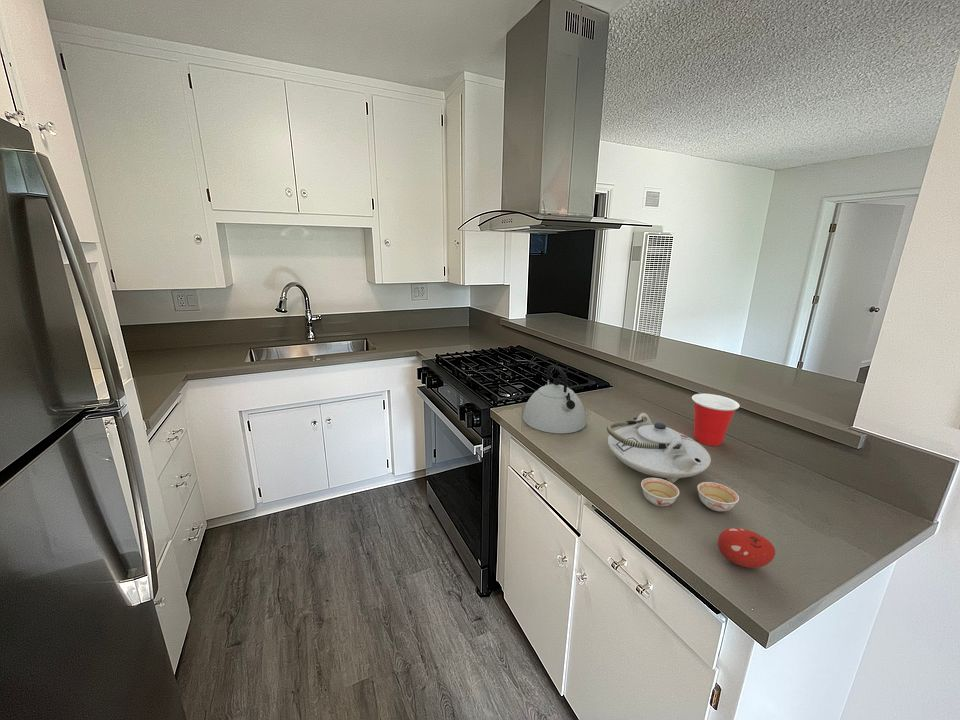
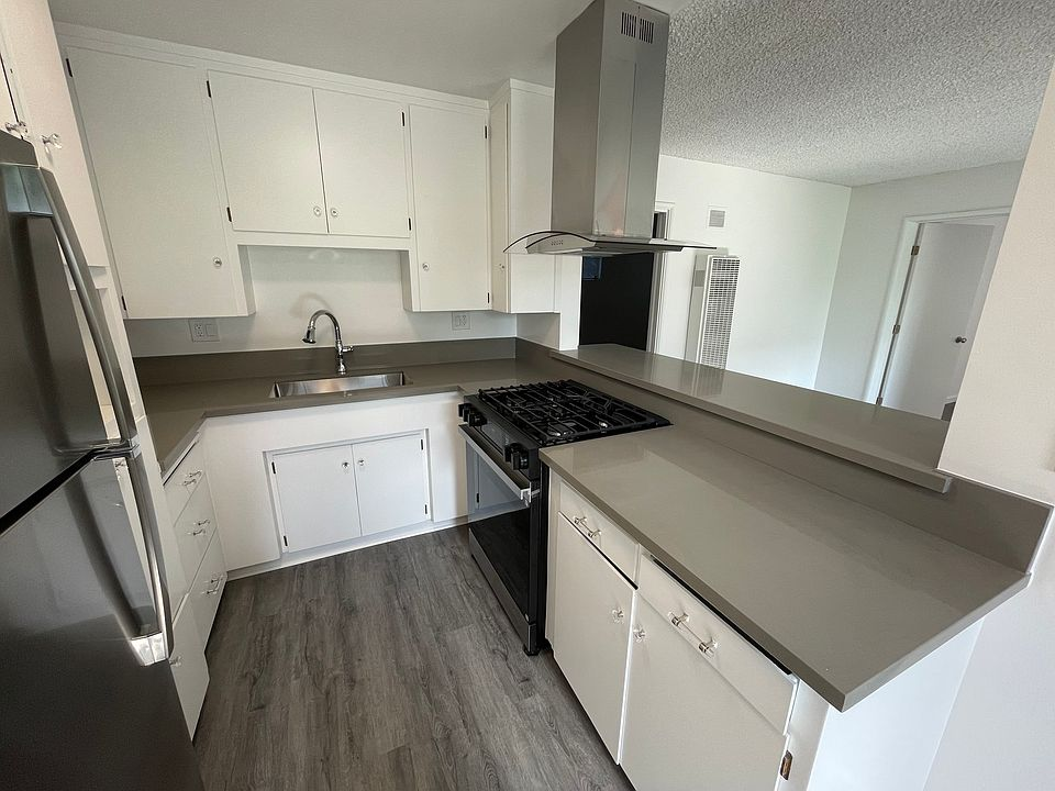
- kettle (556, 394)
- fruit (745, 547)
- teapot (668, 454)
- cup (711, 420)
